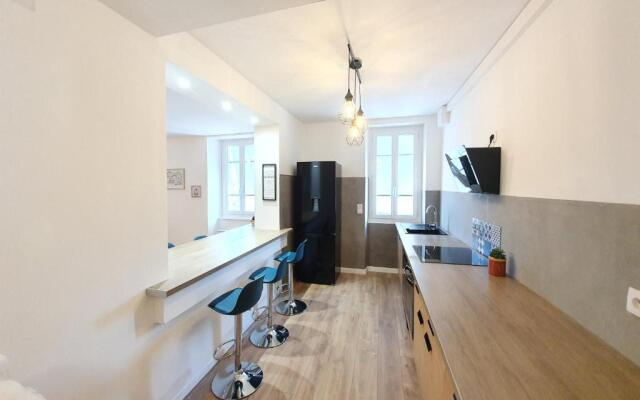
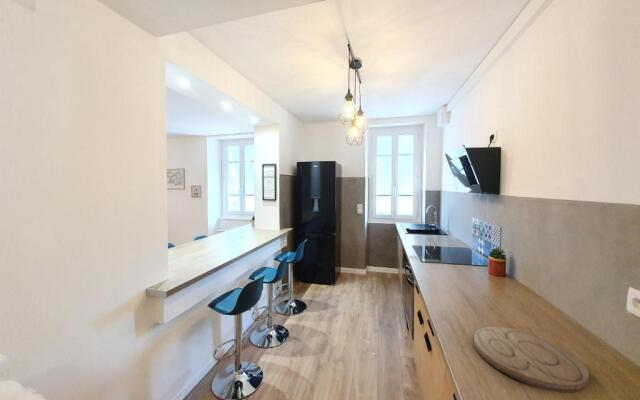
+ cutting board (524, 353)
